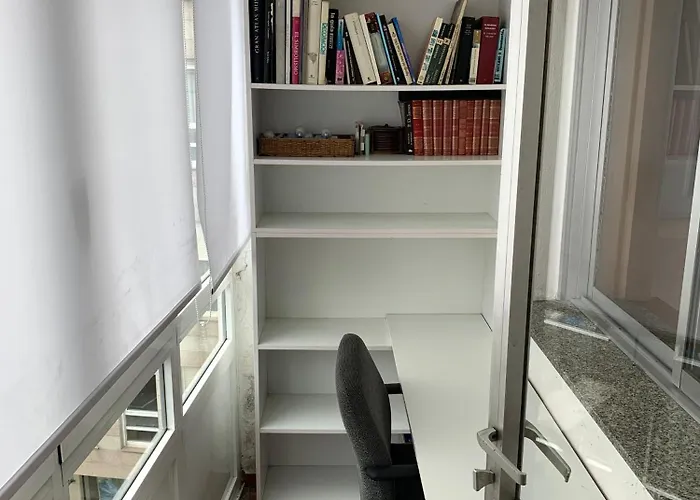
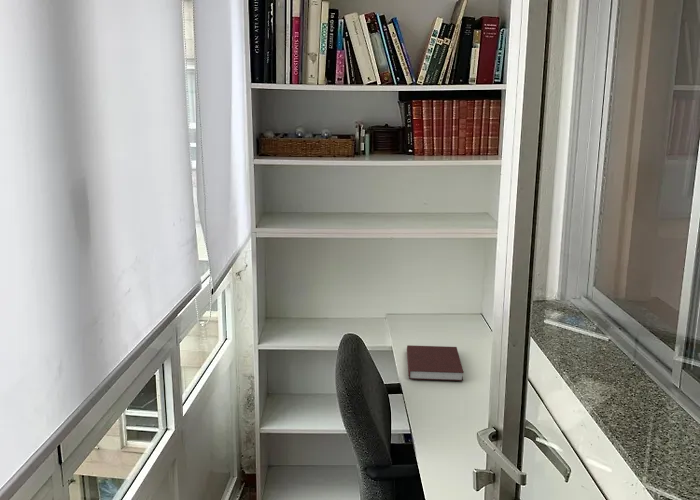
+ notebook (433, 362)
